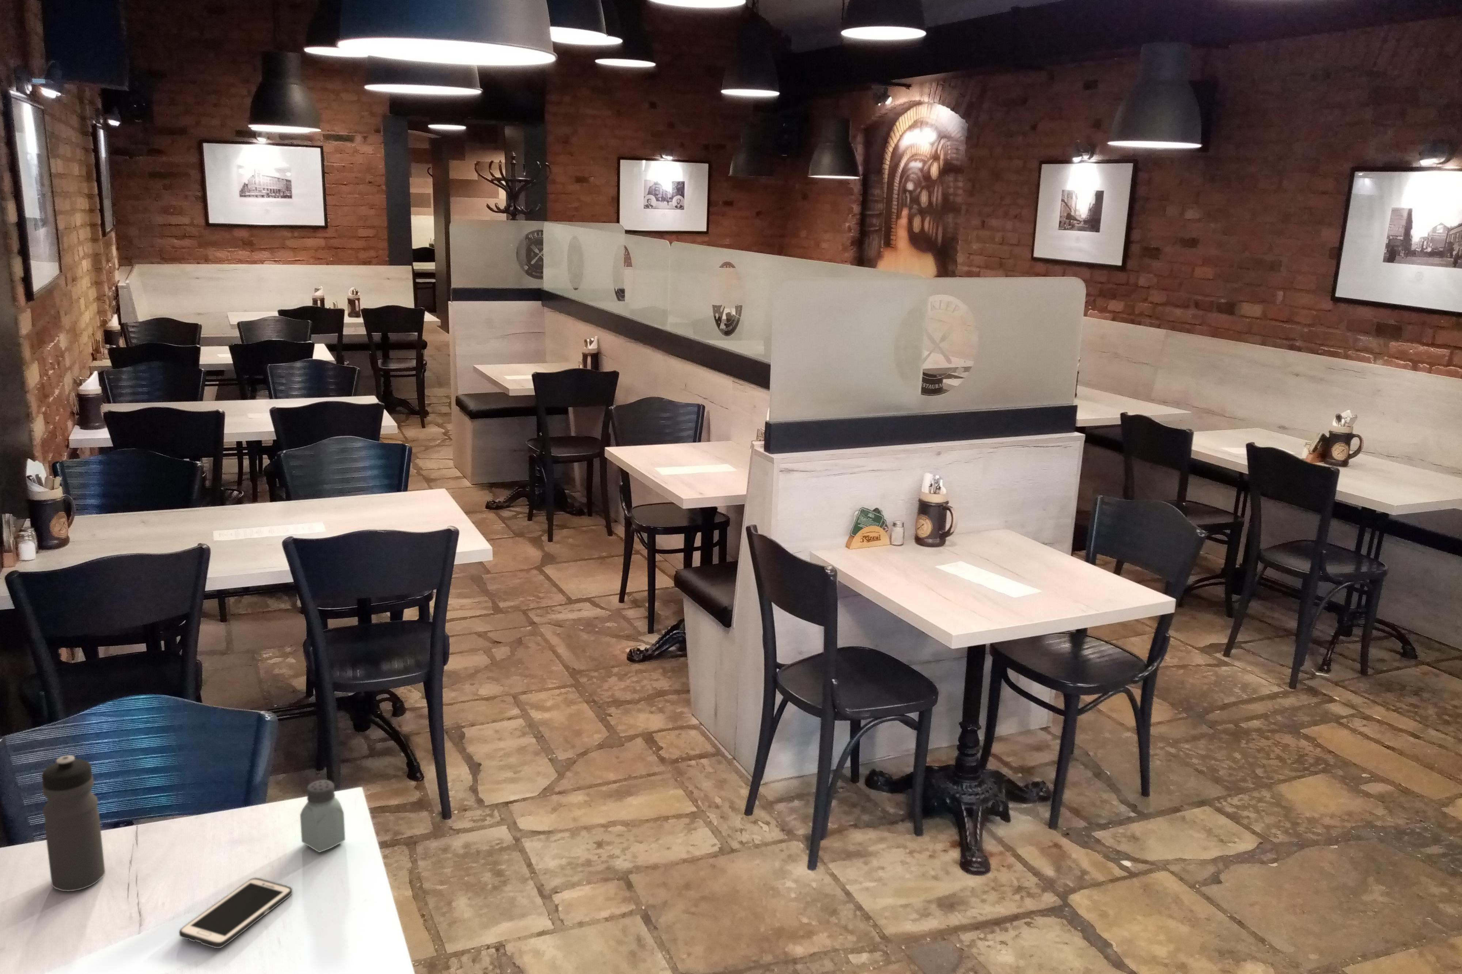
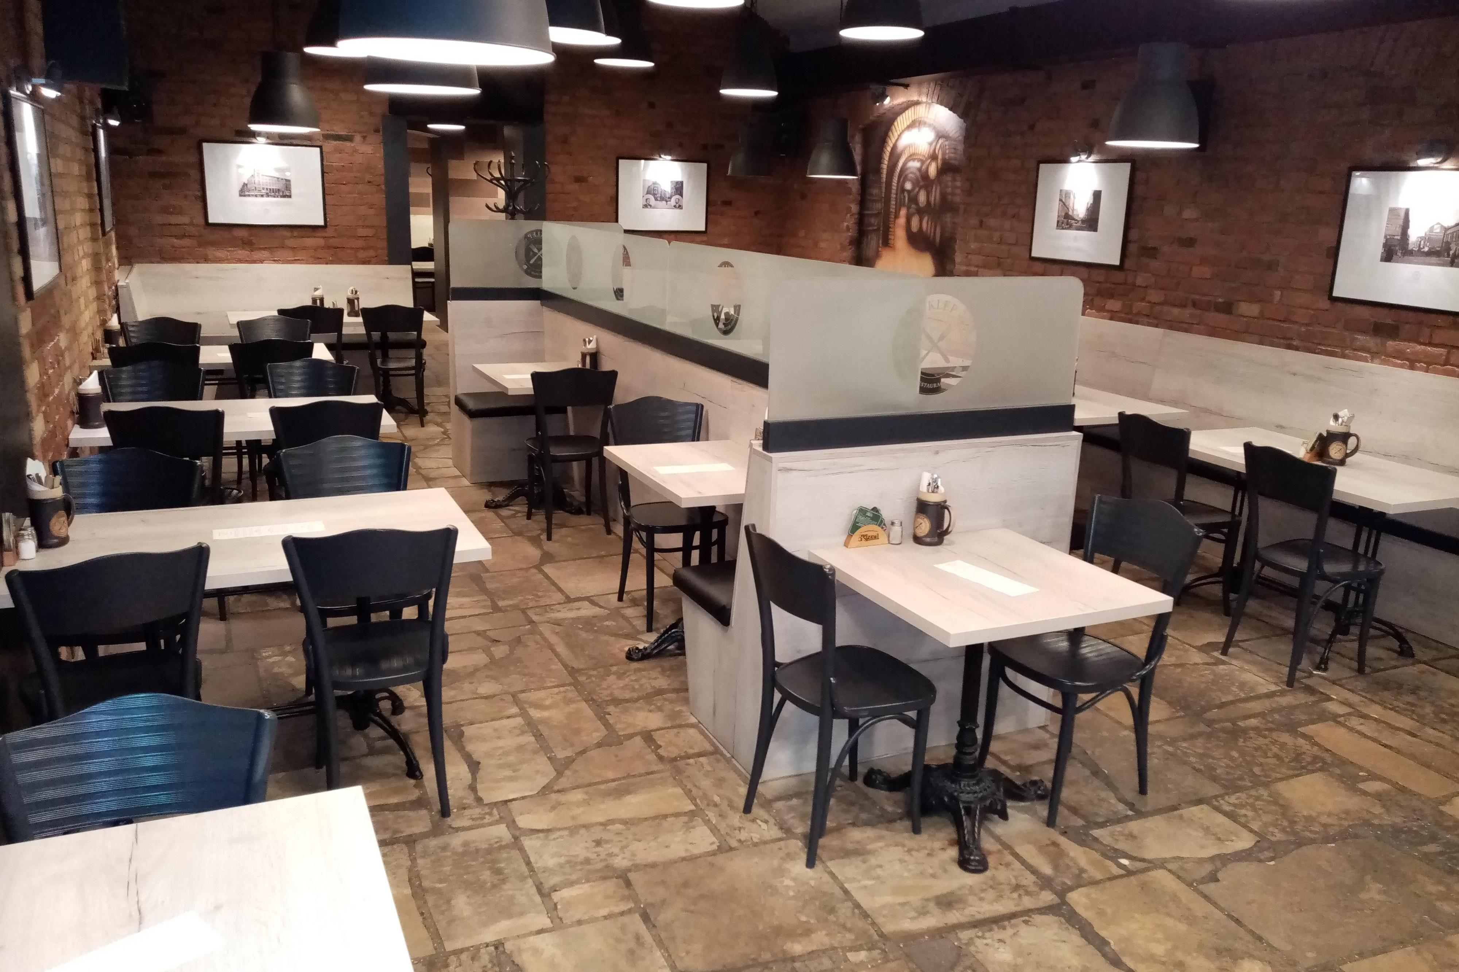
- cell phone (238, 912)
- water bottle (72, 820)
- saltshaker (322, 814)
